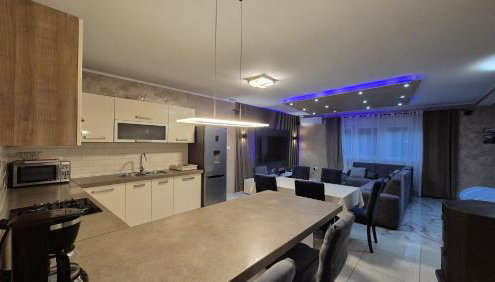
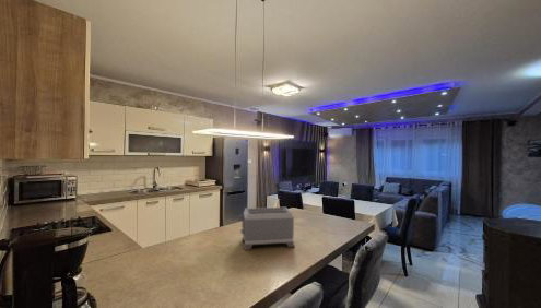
+ toaster (264, 226)
